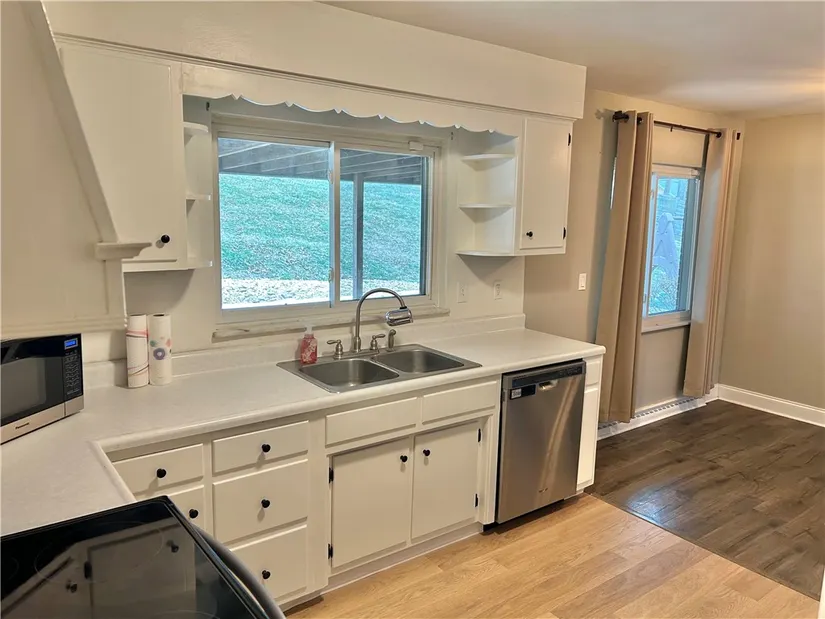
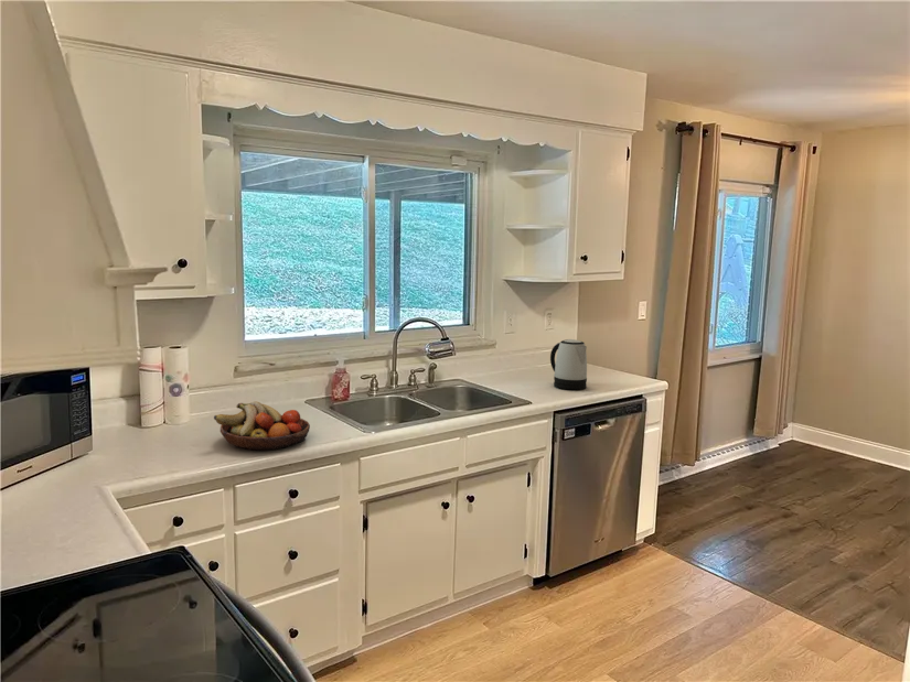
+ fruit bowl (265, 422)
+ kettle (567, 362)
